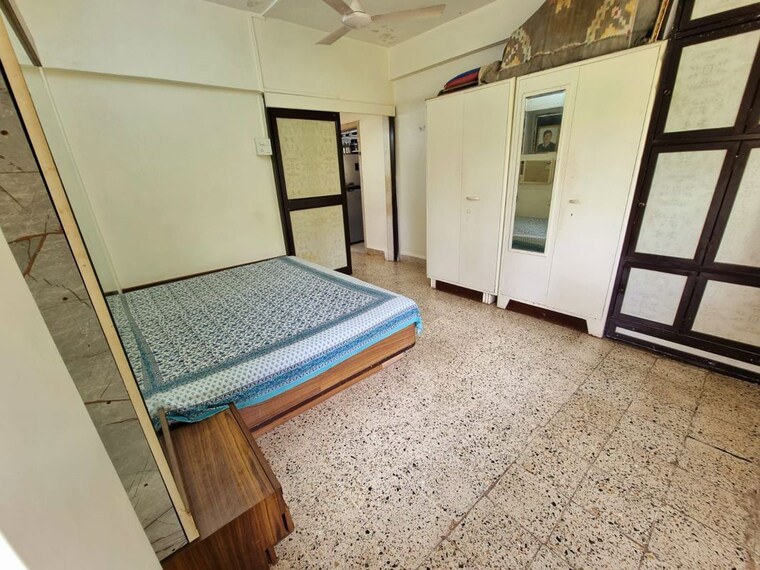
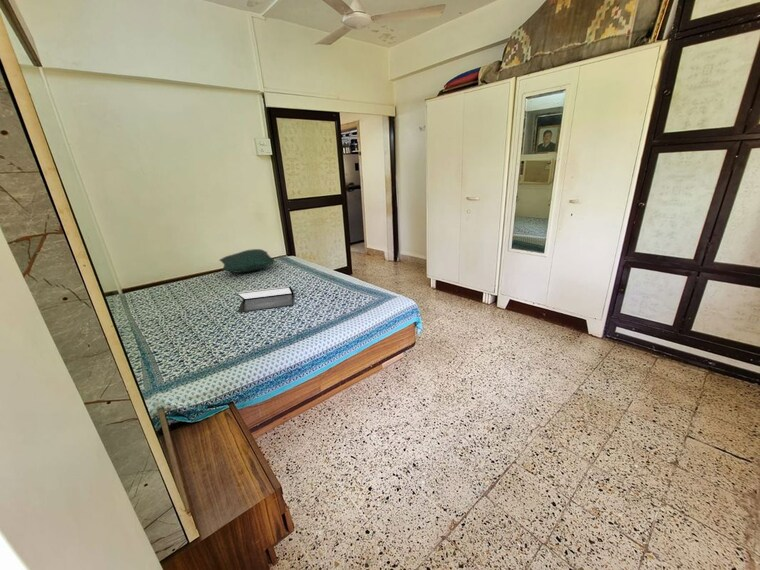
+ laptop (266, 294)
+ pillow (246, 260)
